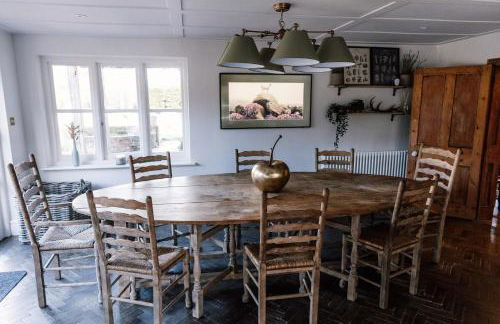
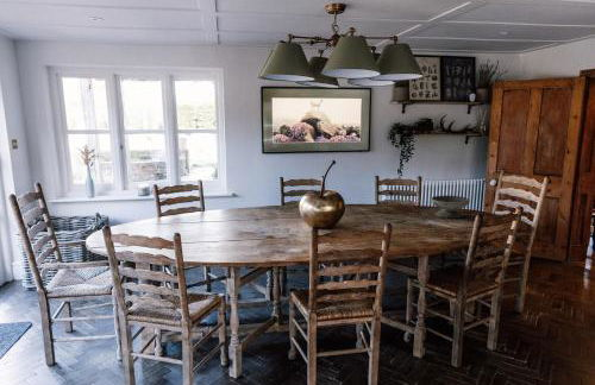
+ decorative bowl (449, 206)
